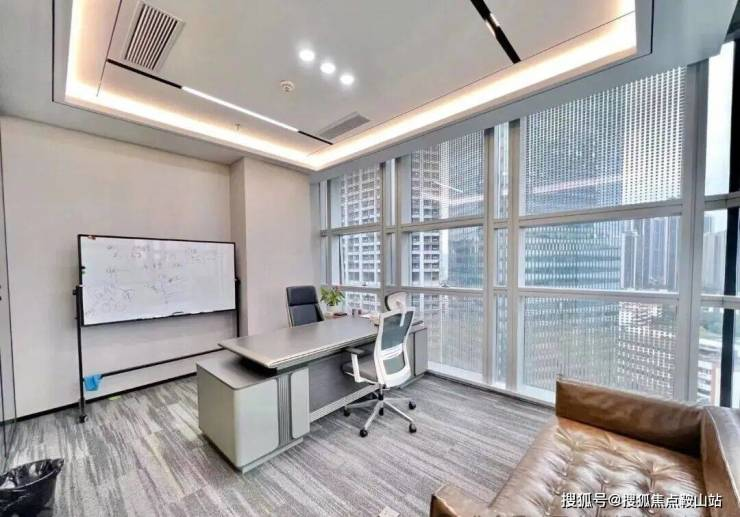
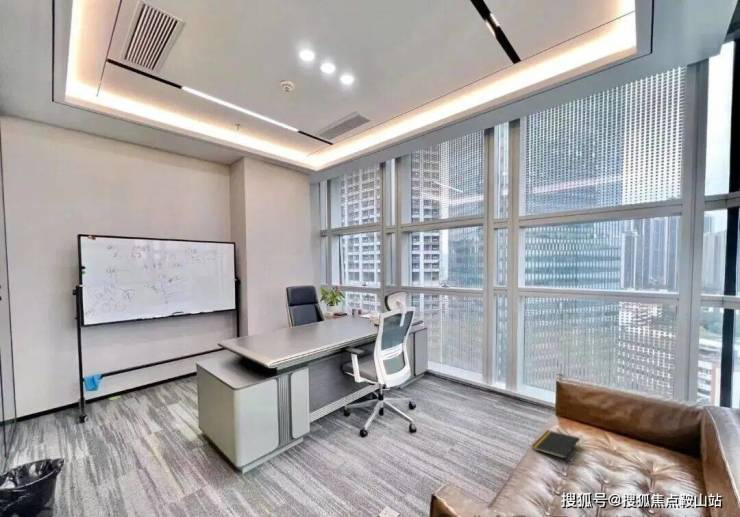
+ notepad (555, 443)
